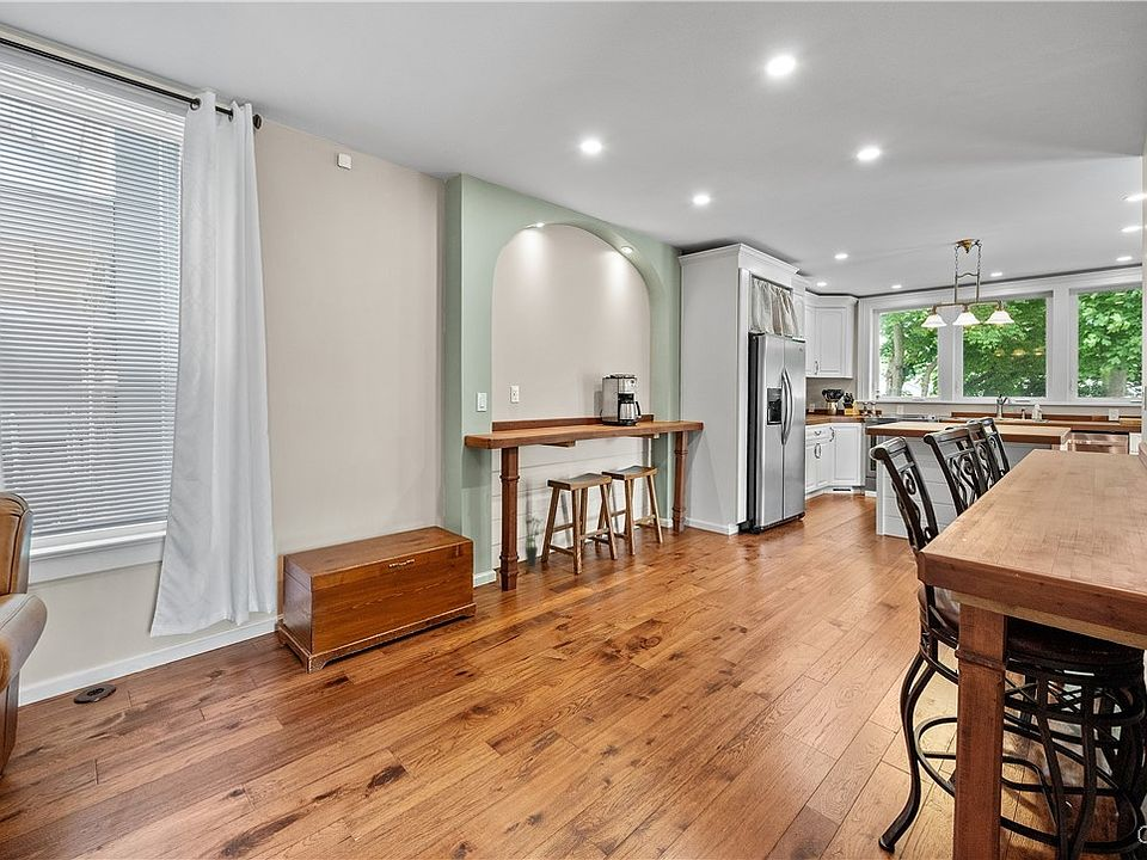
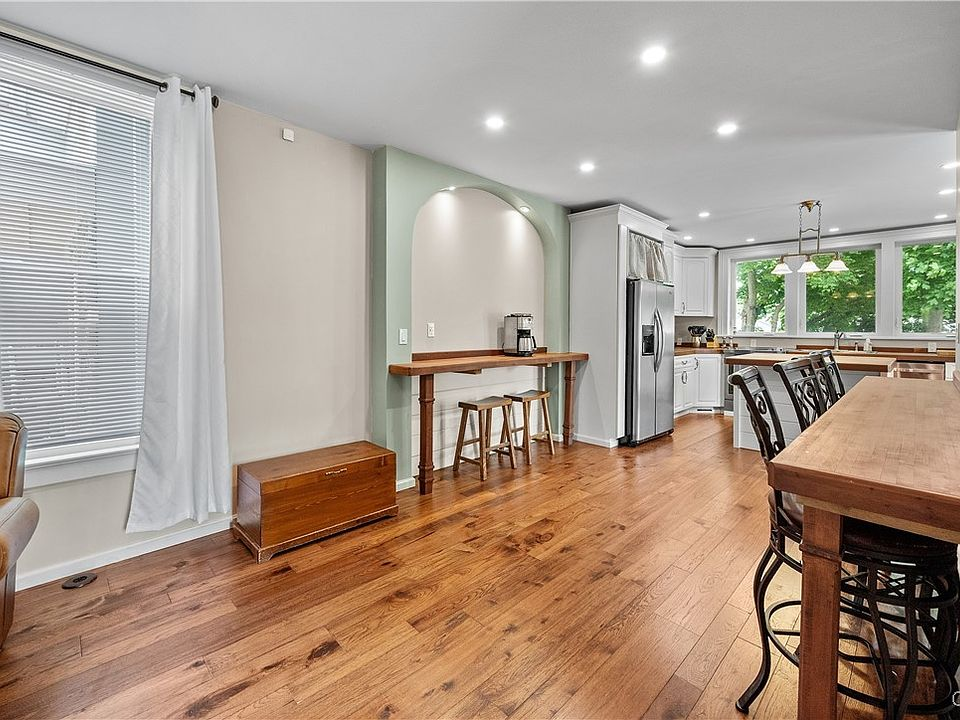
- potted plant (534, 540)
